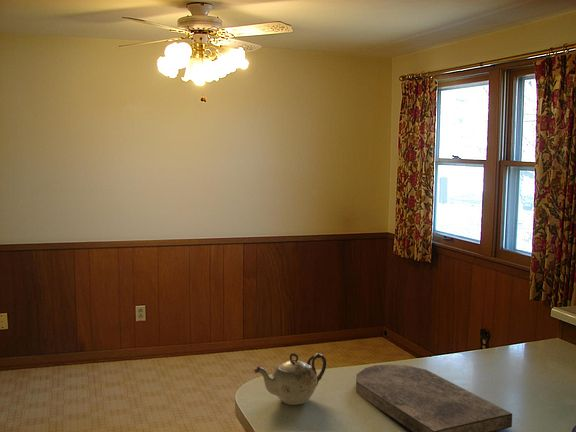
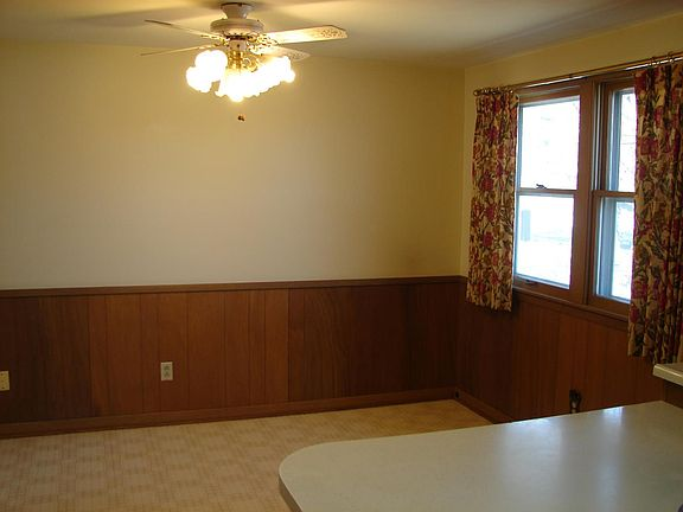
- teapot (290, 377)
- cutting board (418, 396)
